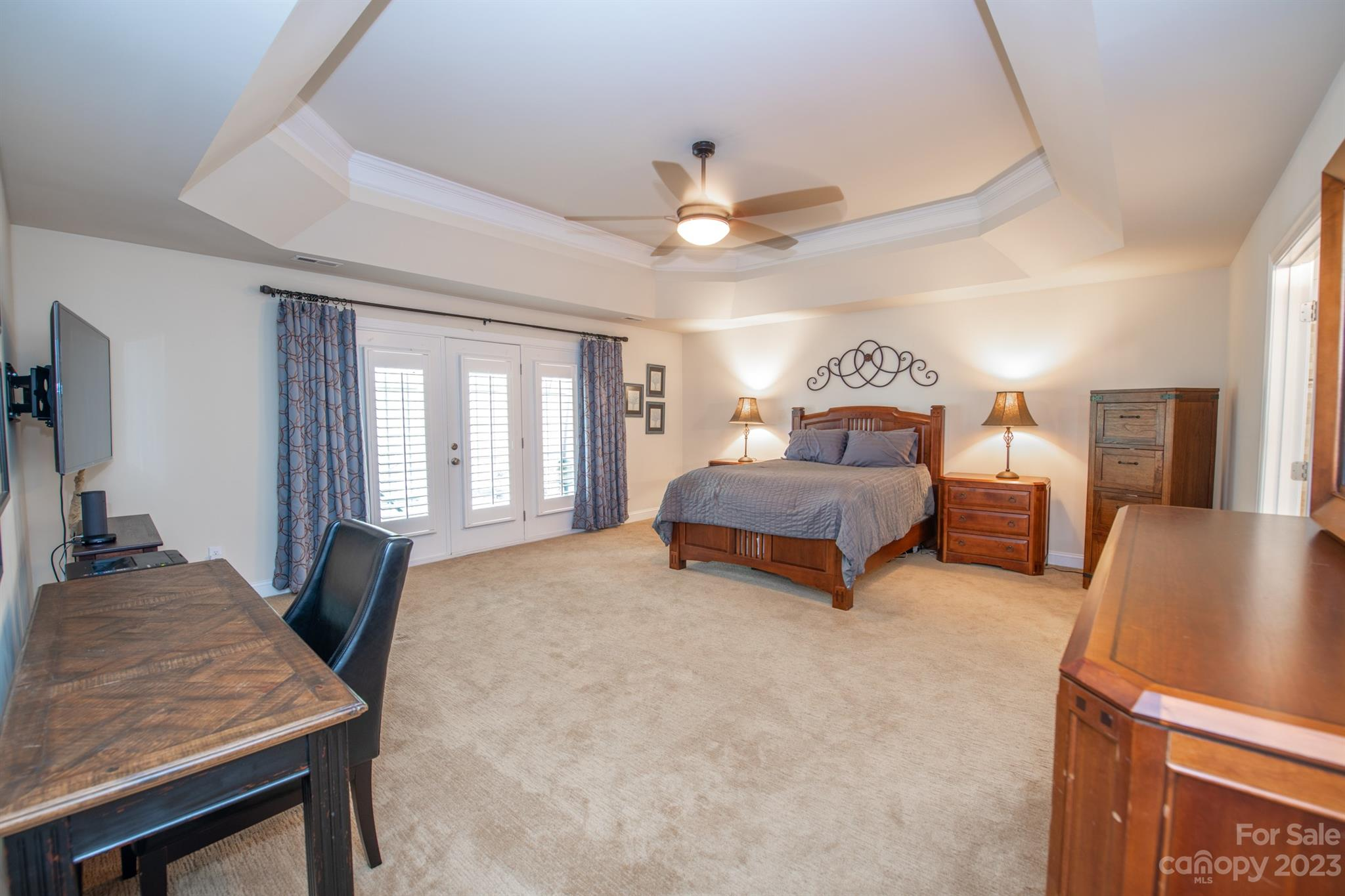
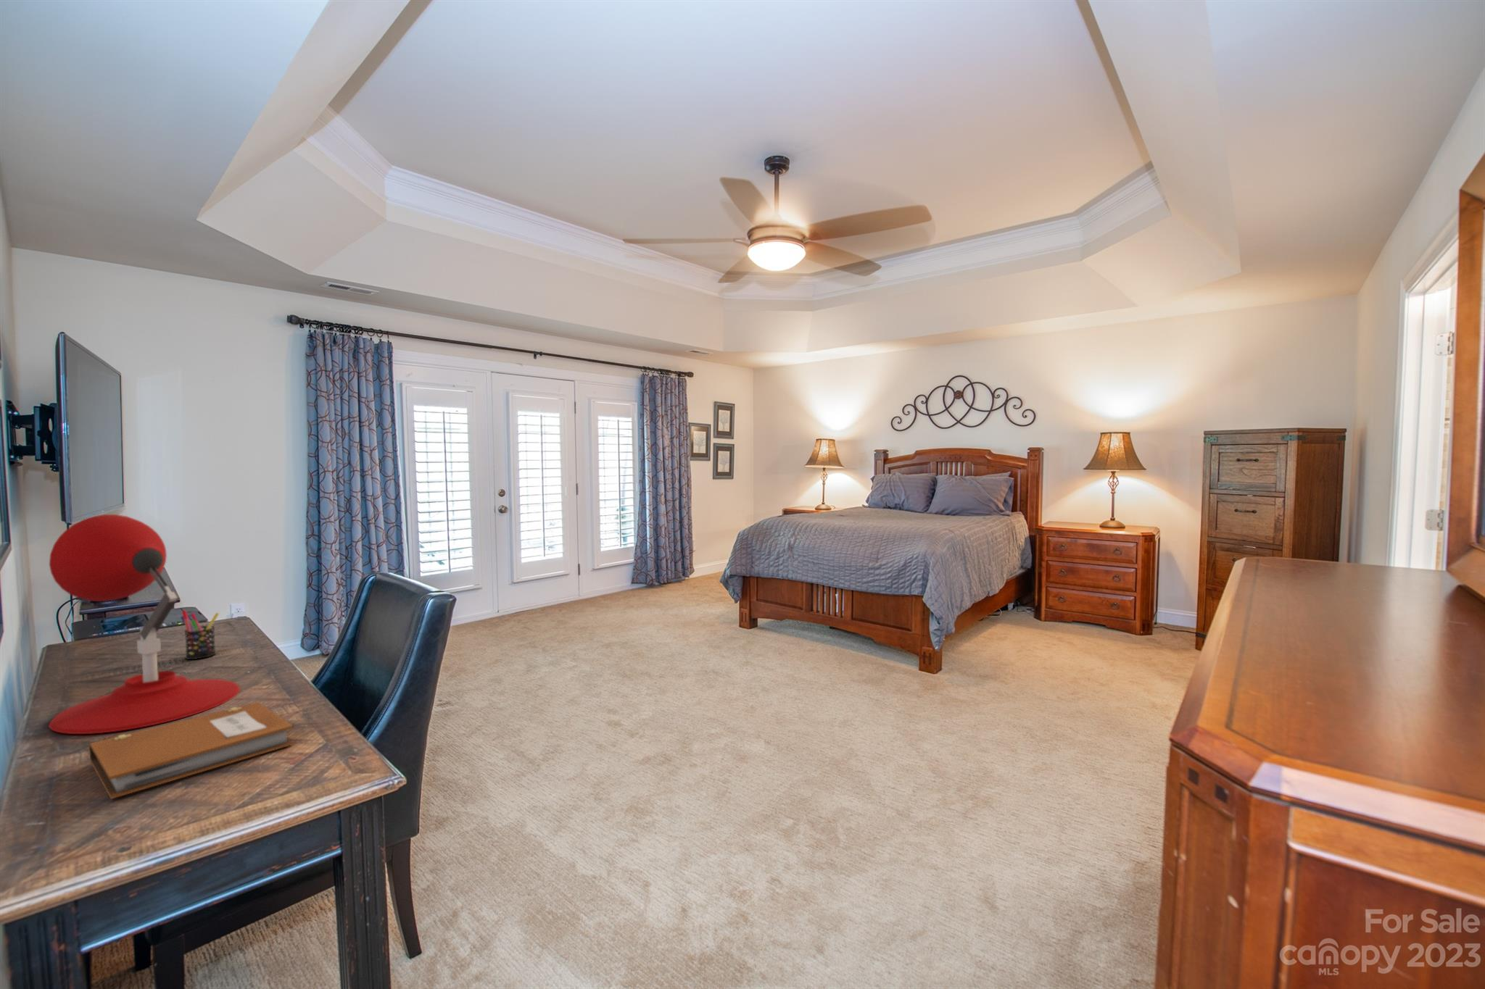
+ pen holder (198, 634)
+ desk lamp (151, 614)
+ notebook (198, 742)
